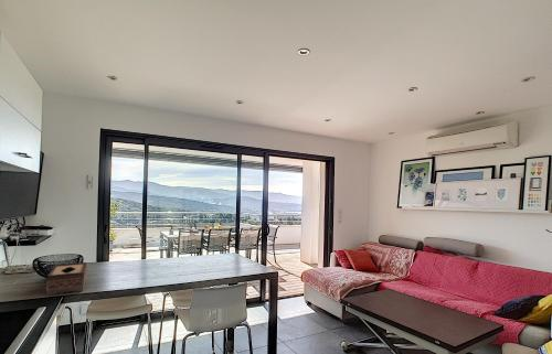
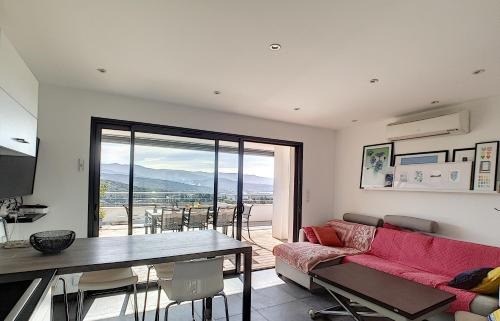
- tissue box (68, 277)
